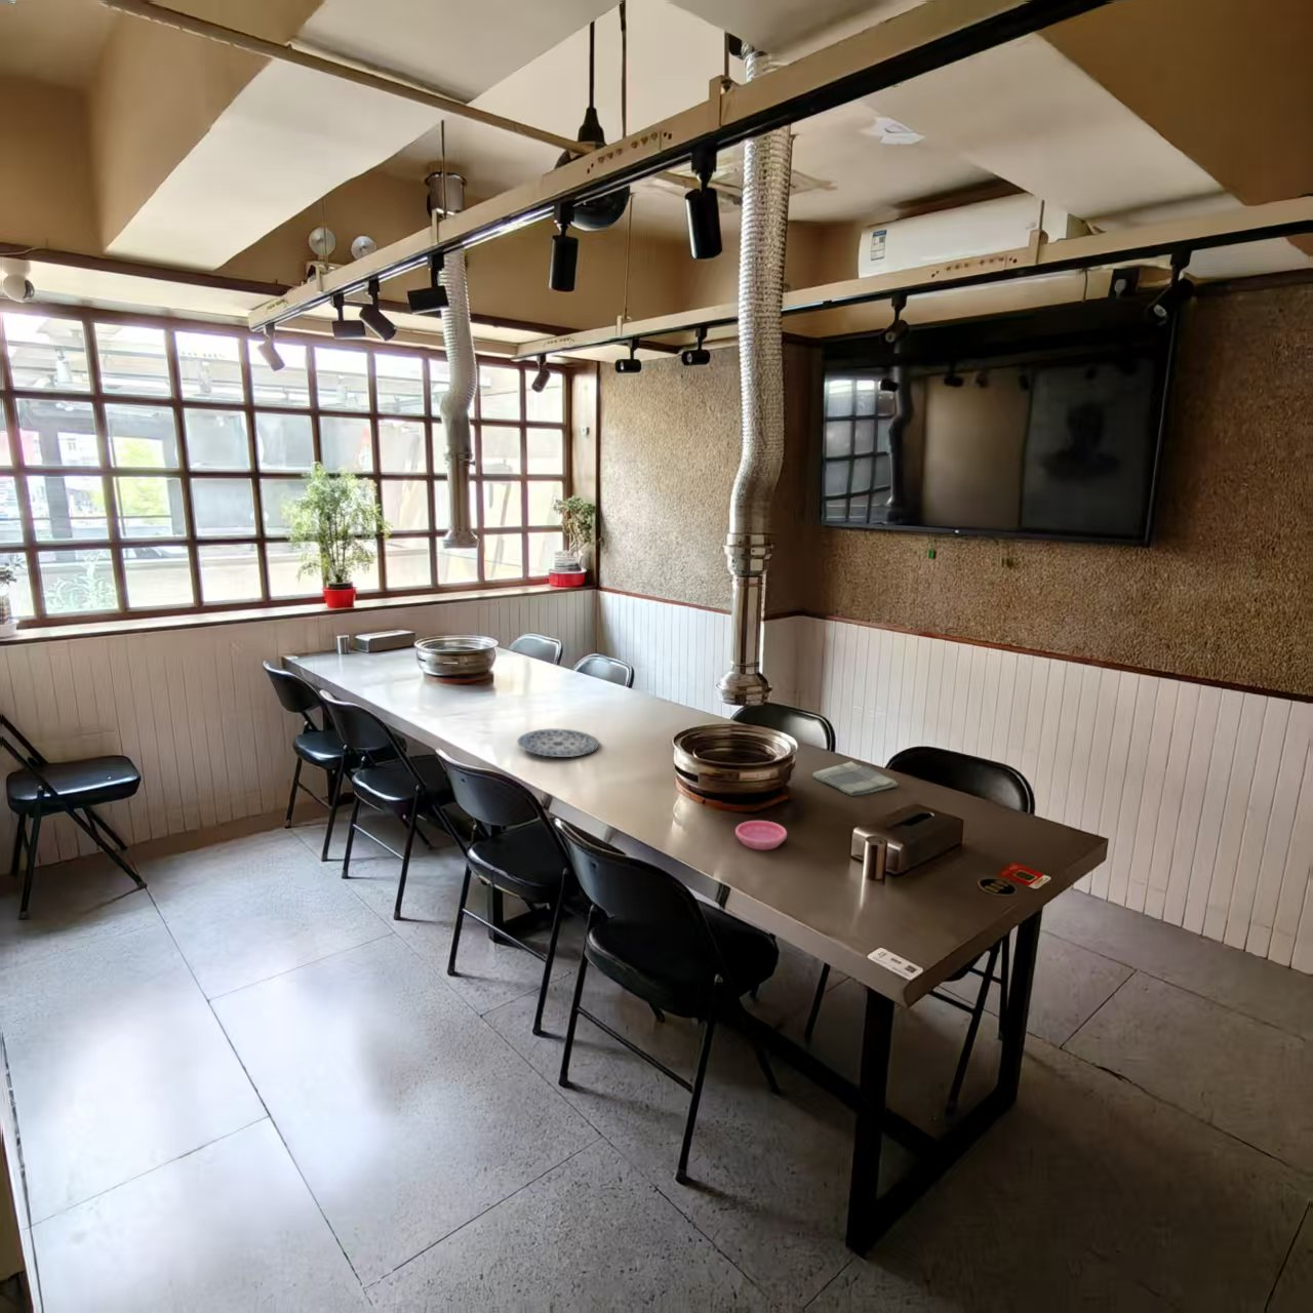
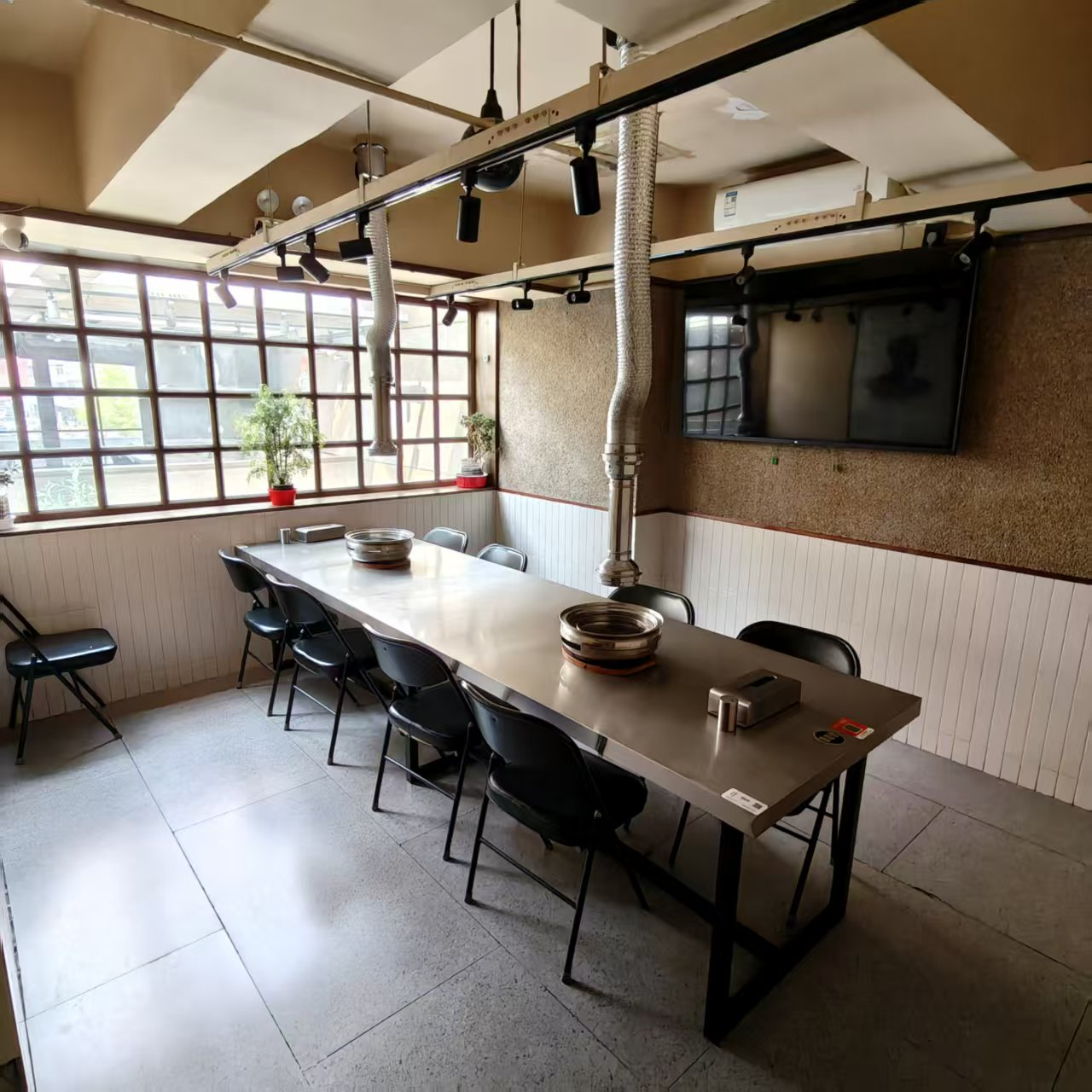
- plate (558, 743)
- saucer (760, 836)
- dish towel (855, 778)
